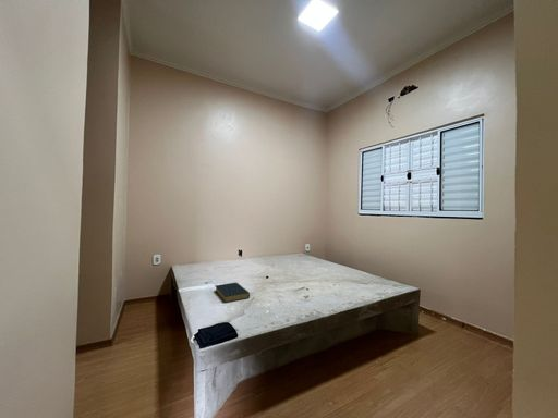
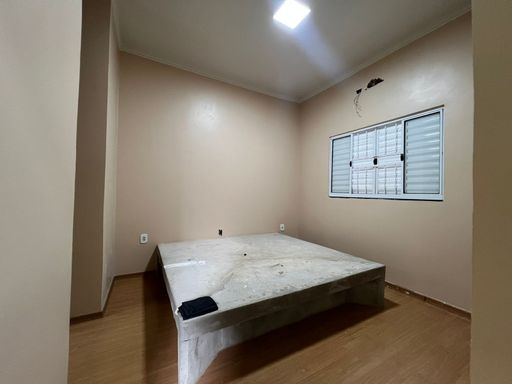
- hardback book (231, 291)
